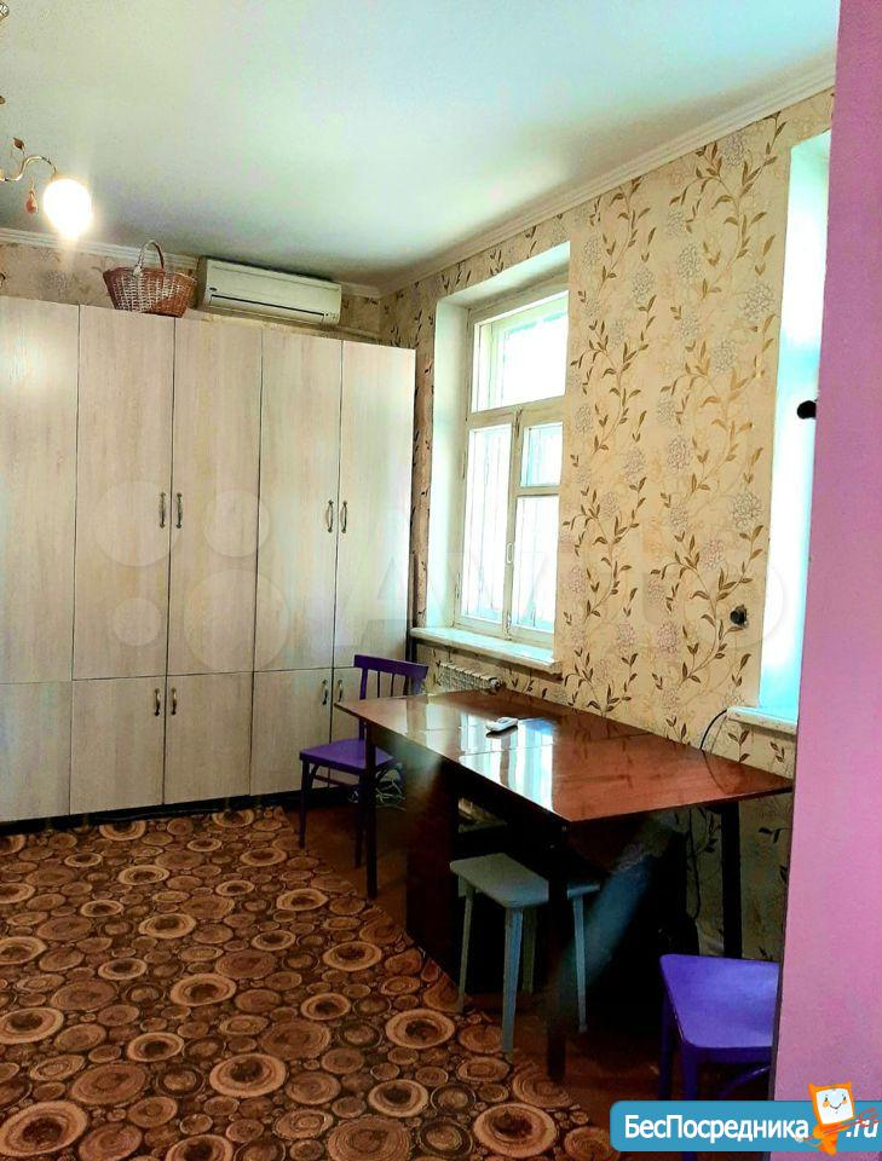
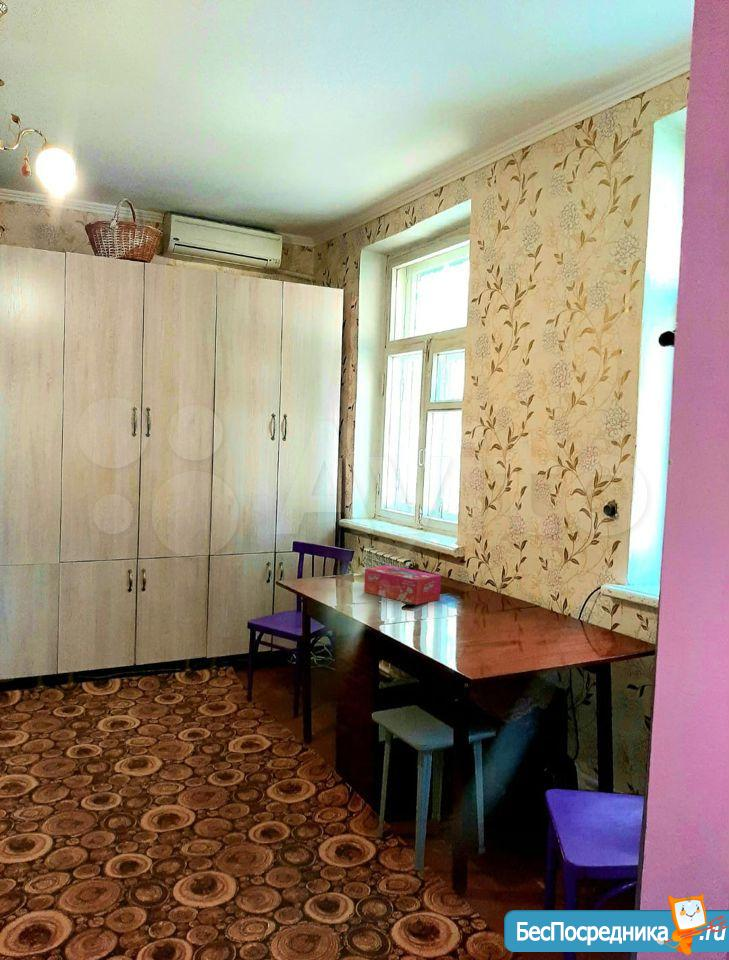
+ tissue box (401, 583)
